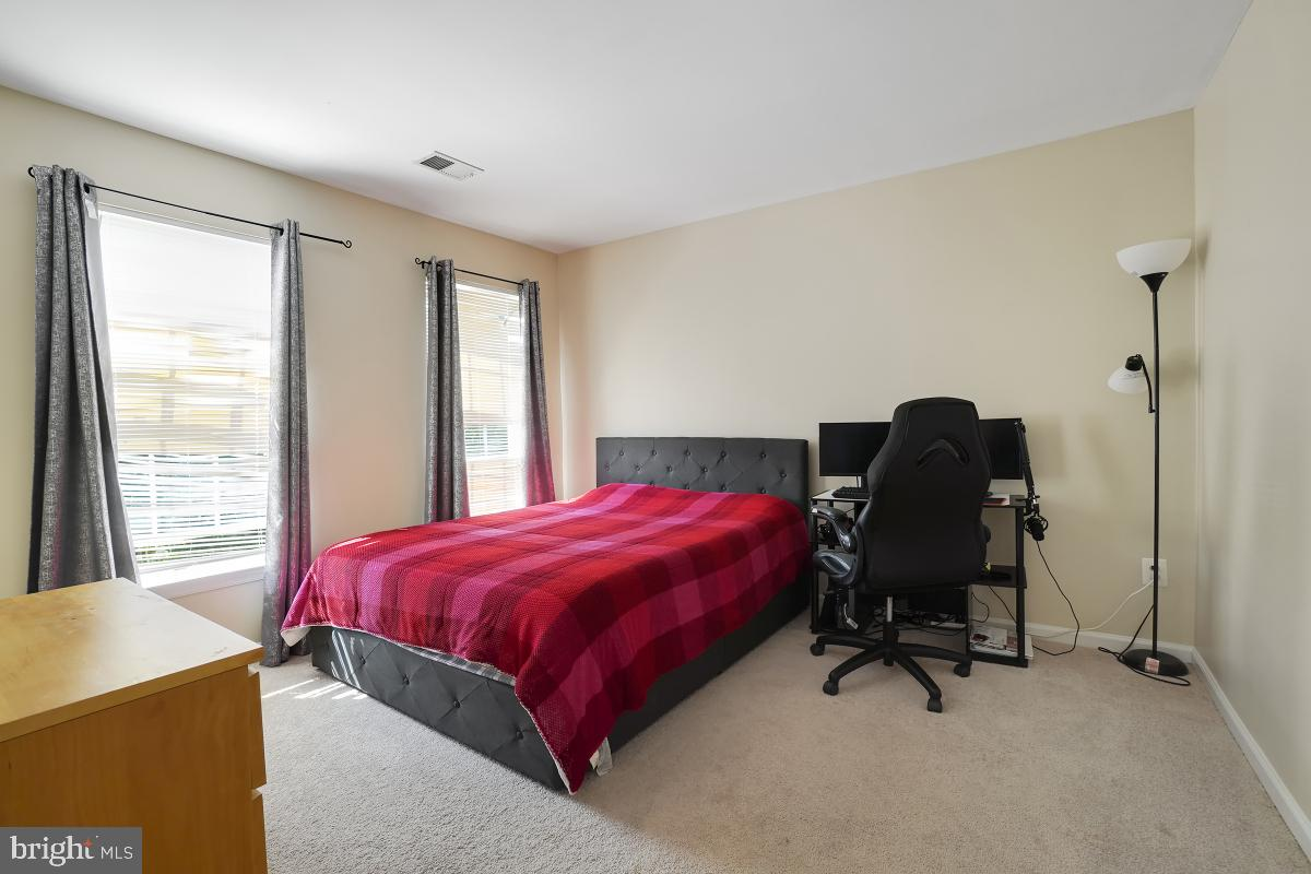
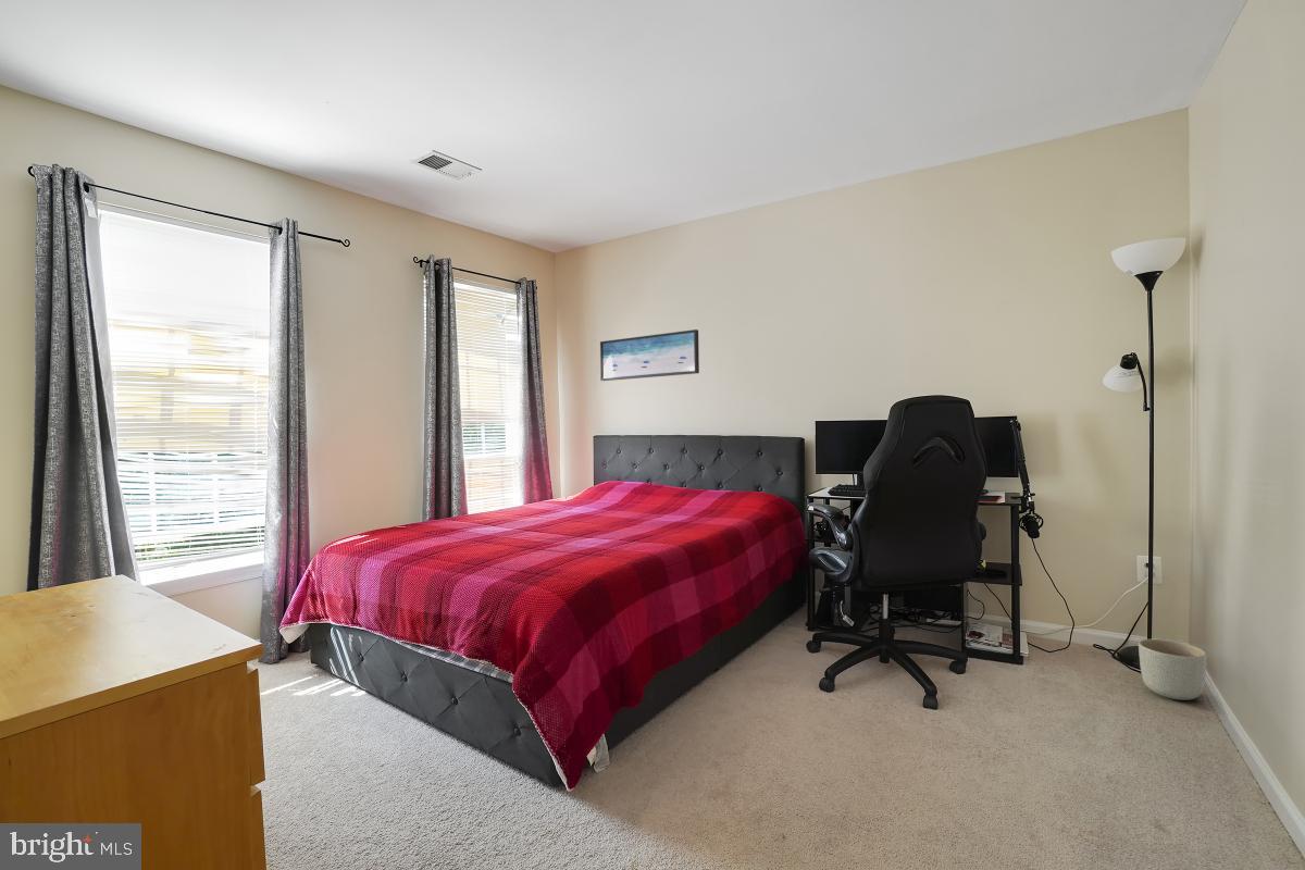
+ wall art (647, 356)
+ planter (1171, 670)
